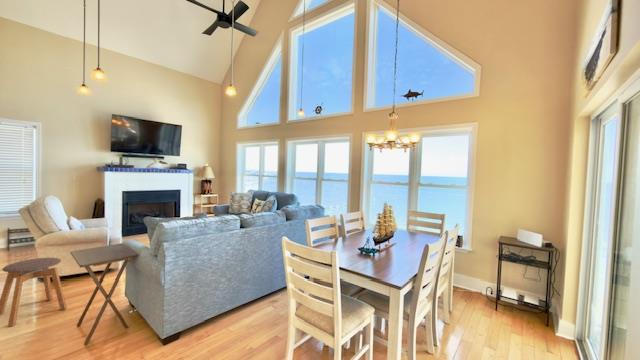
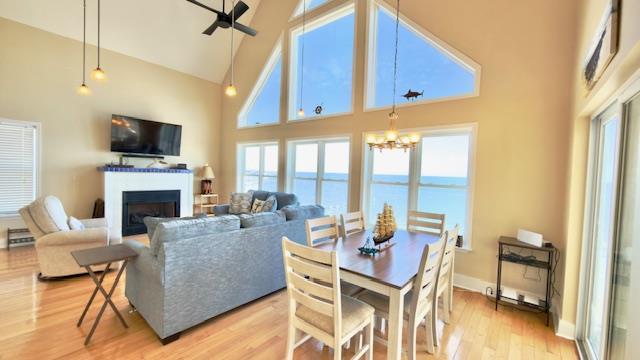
- stool (32, 278)
